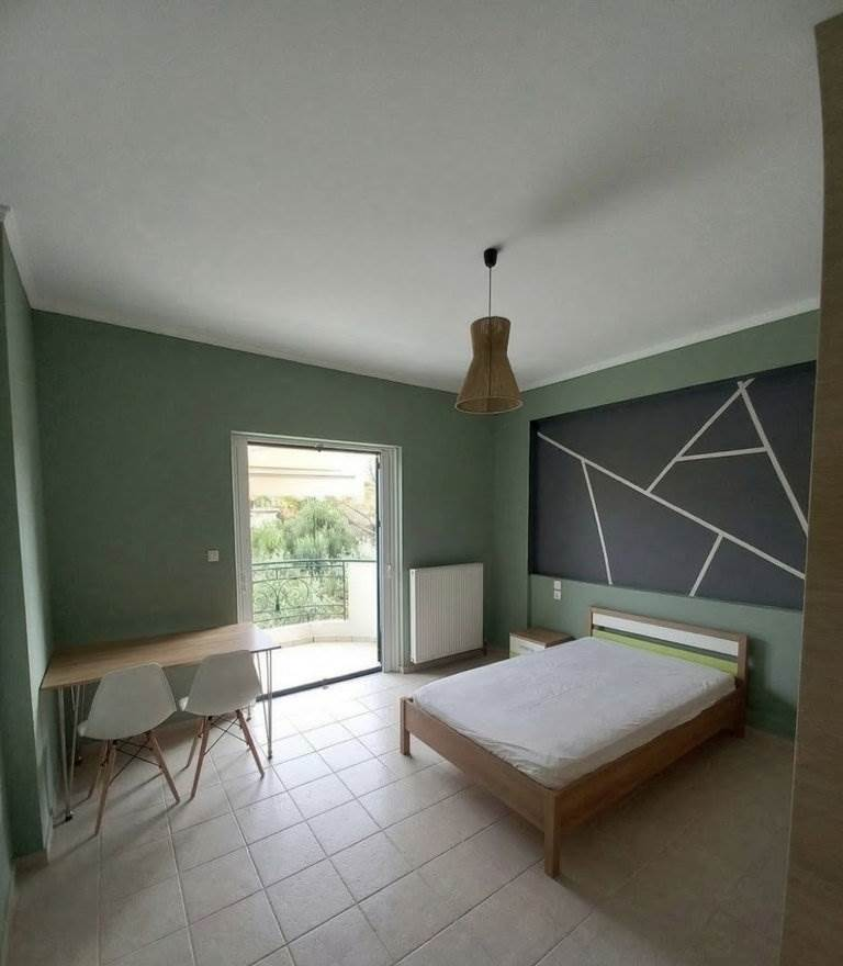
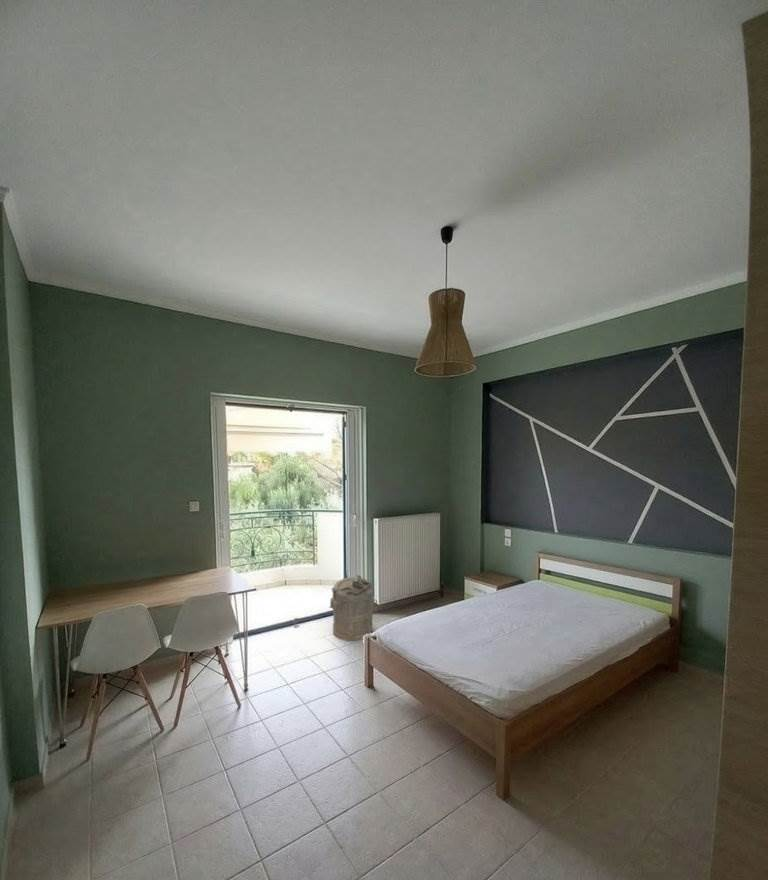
+ laundry hamper (350, 606)
